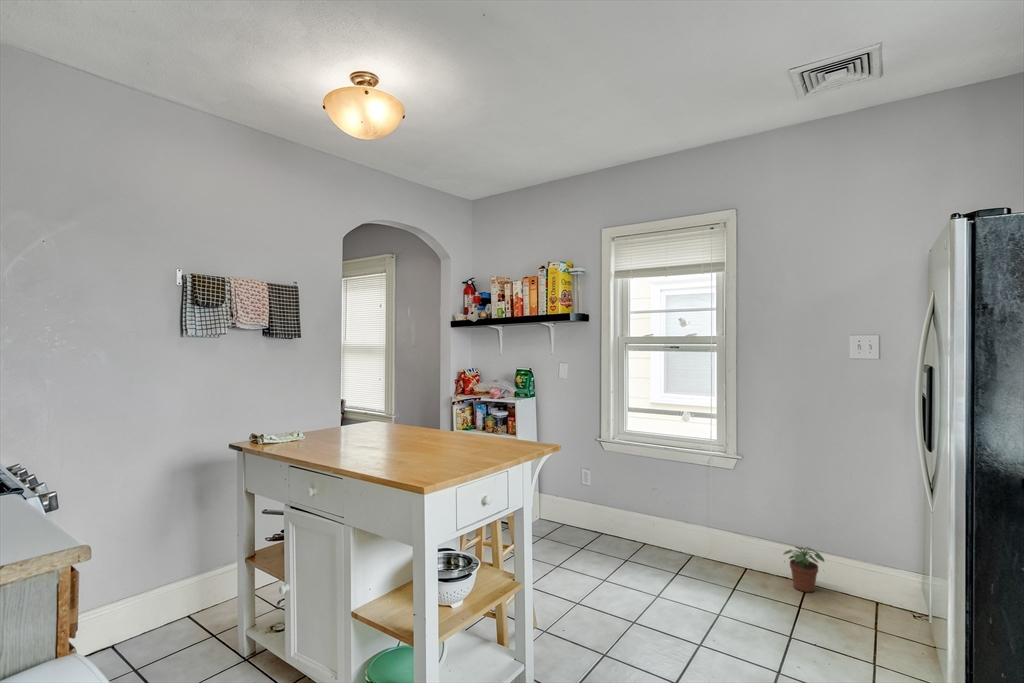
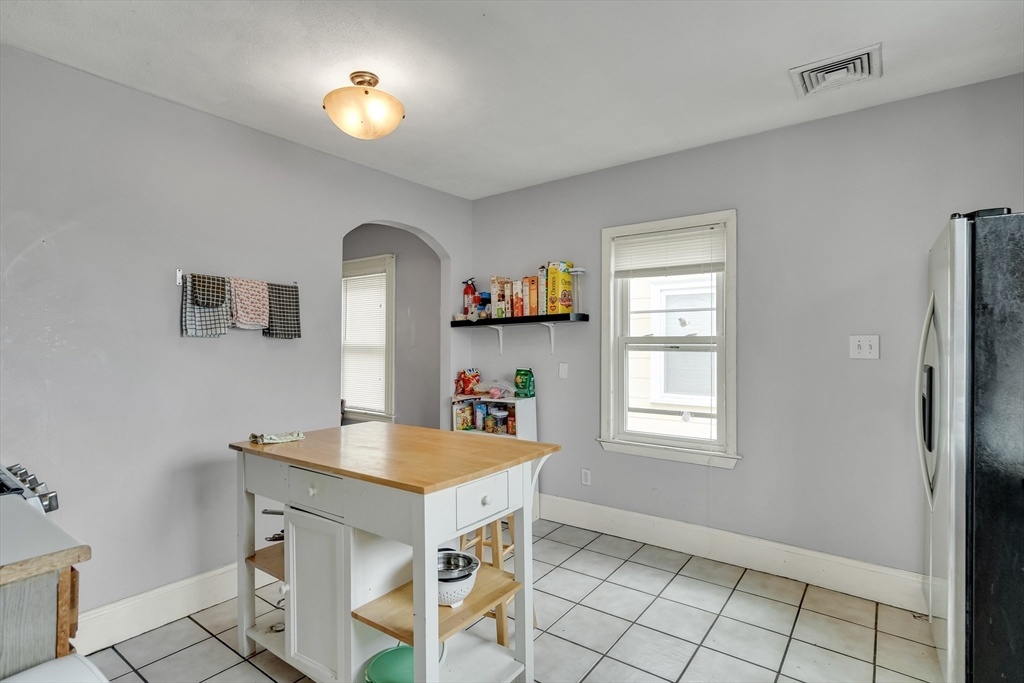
- potted plant (804, 569)
